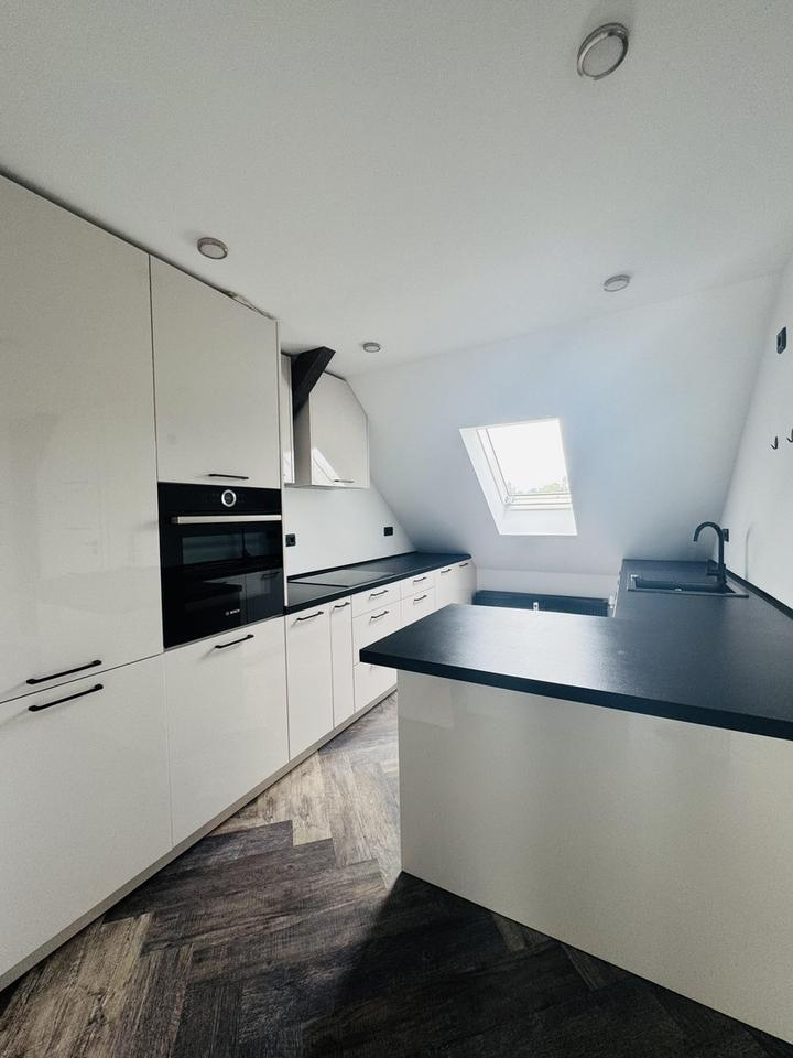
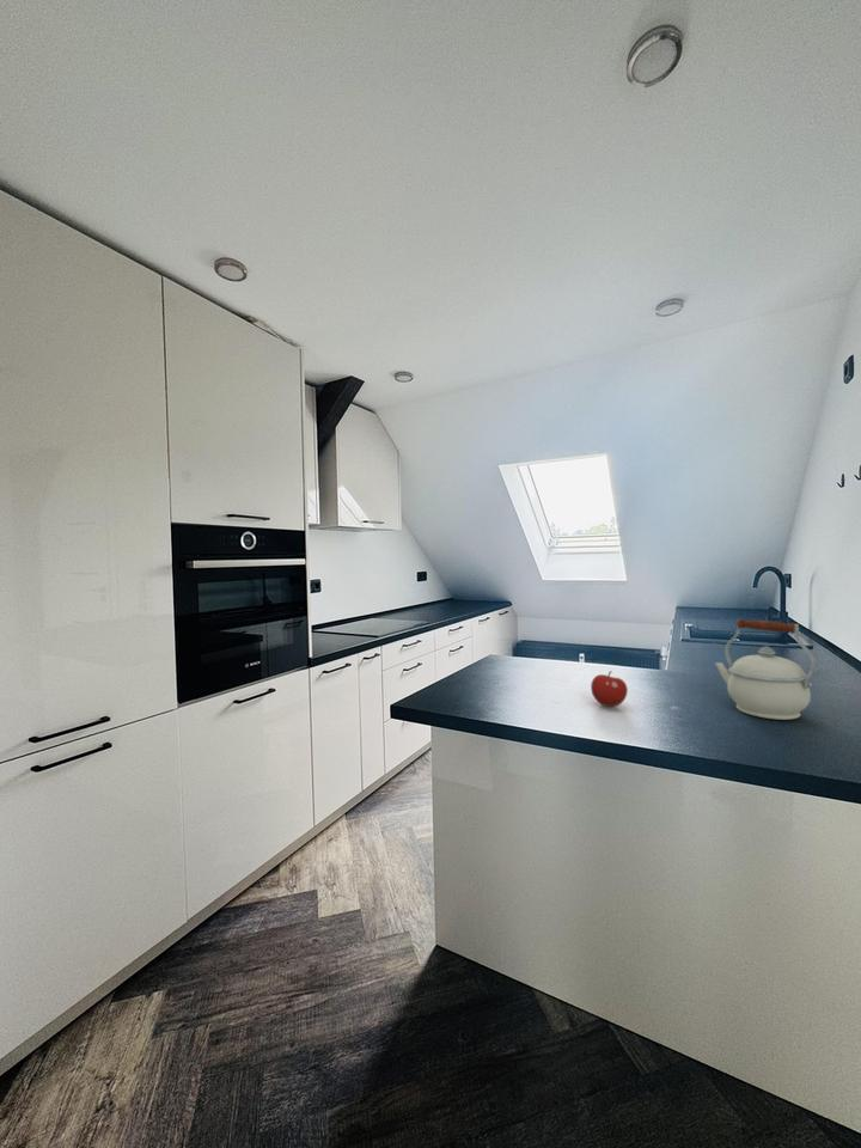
+ kettle (759, 665)
+ fruit (609, 688)
